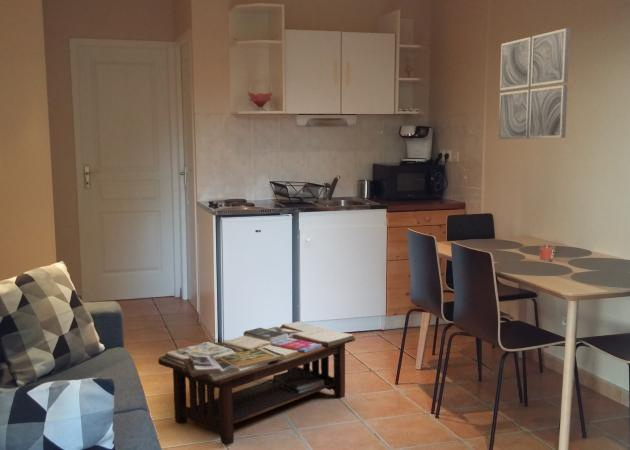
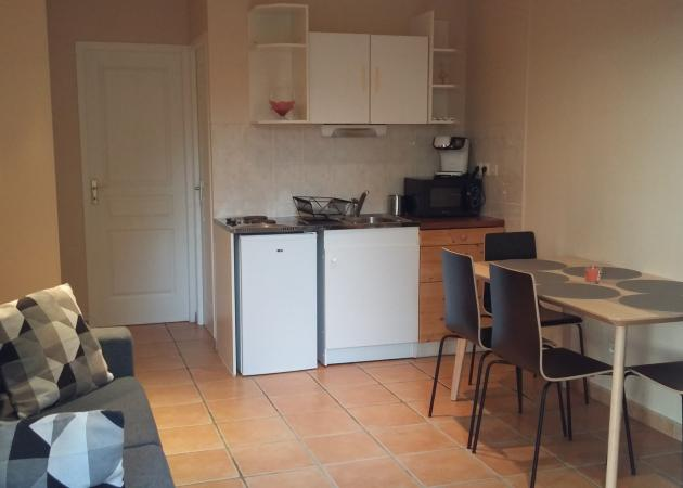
- coffee table (259, 373)
- wall art (531, 89)
